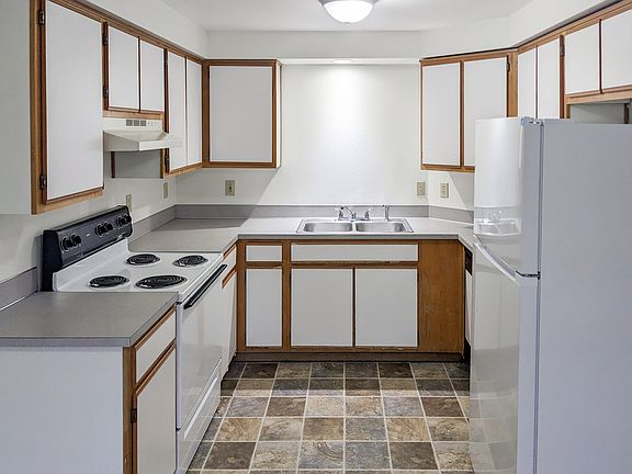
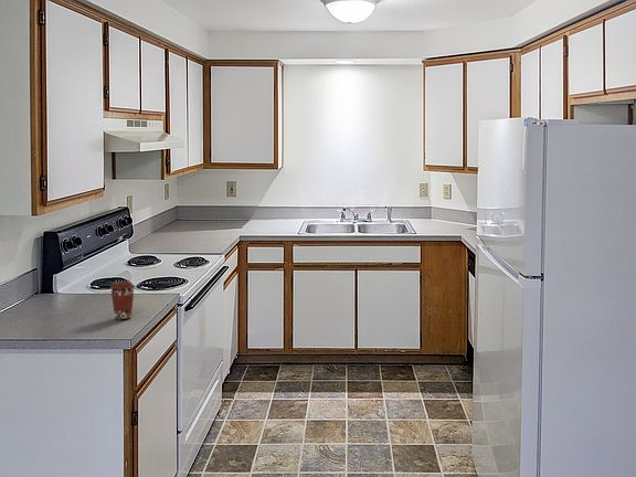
+ coffee cup (123, 300)
